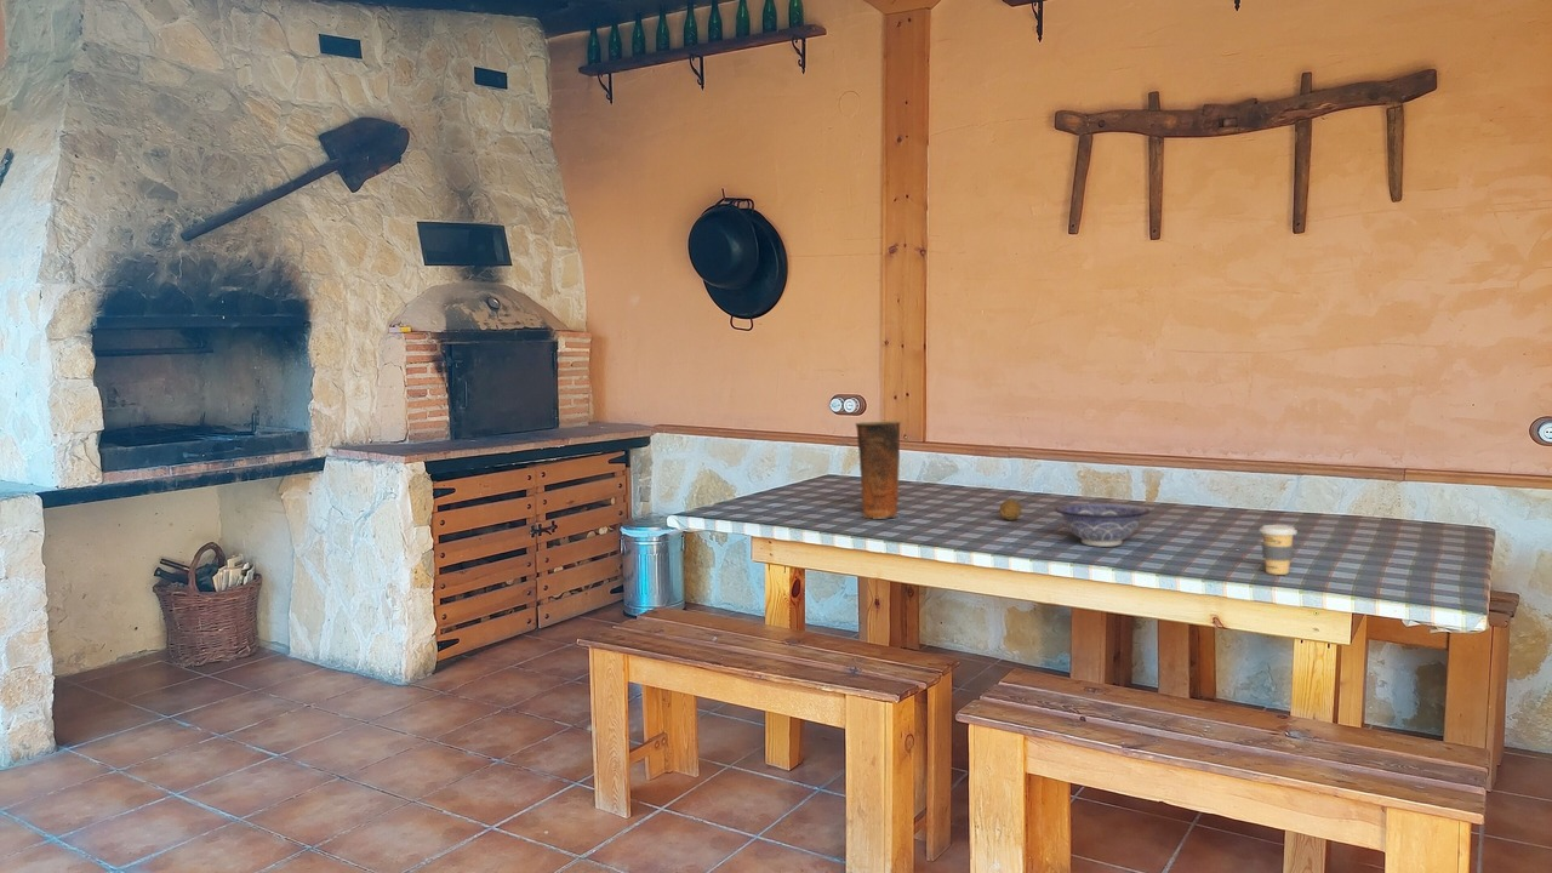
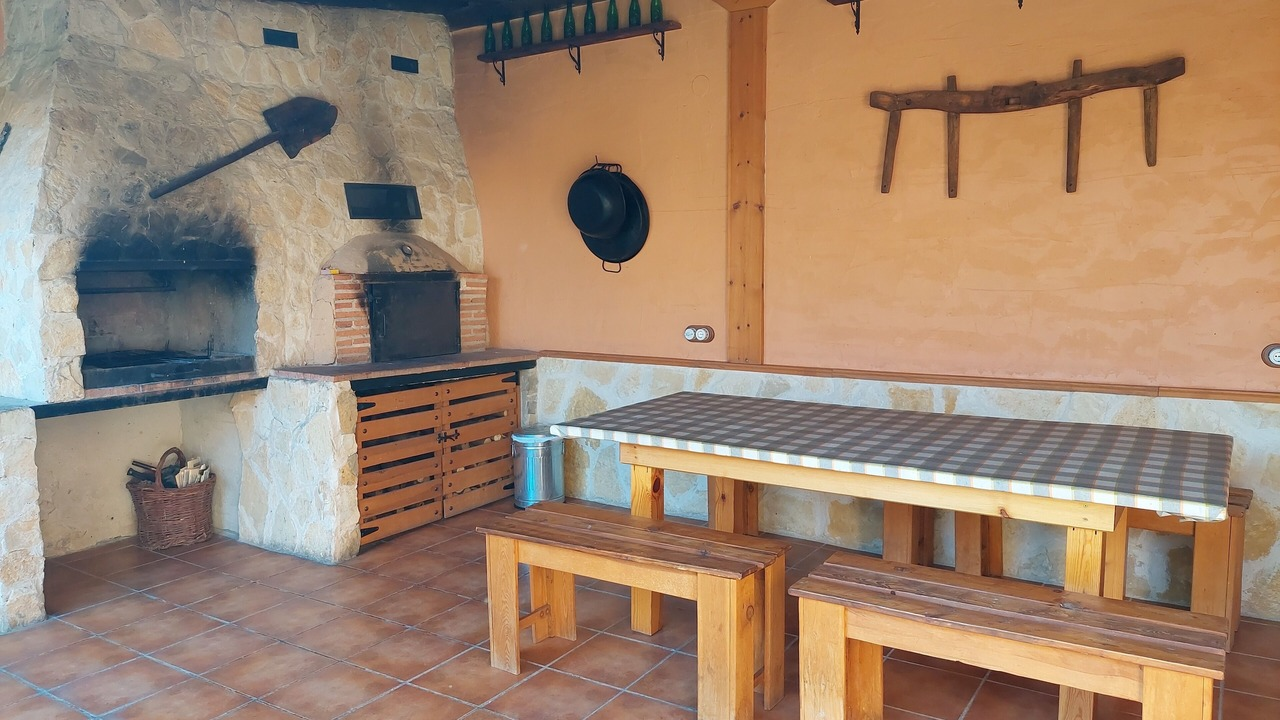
- vase (878, 468)
- coffee cup (1277, 549)
- fruit (1010, 509)
- decorative bowl (1101, 525)
